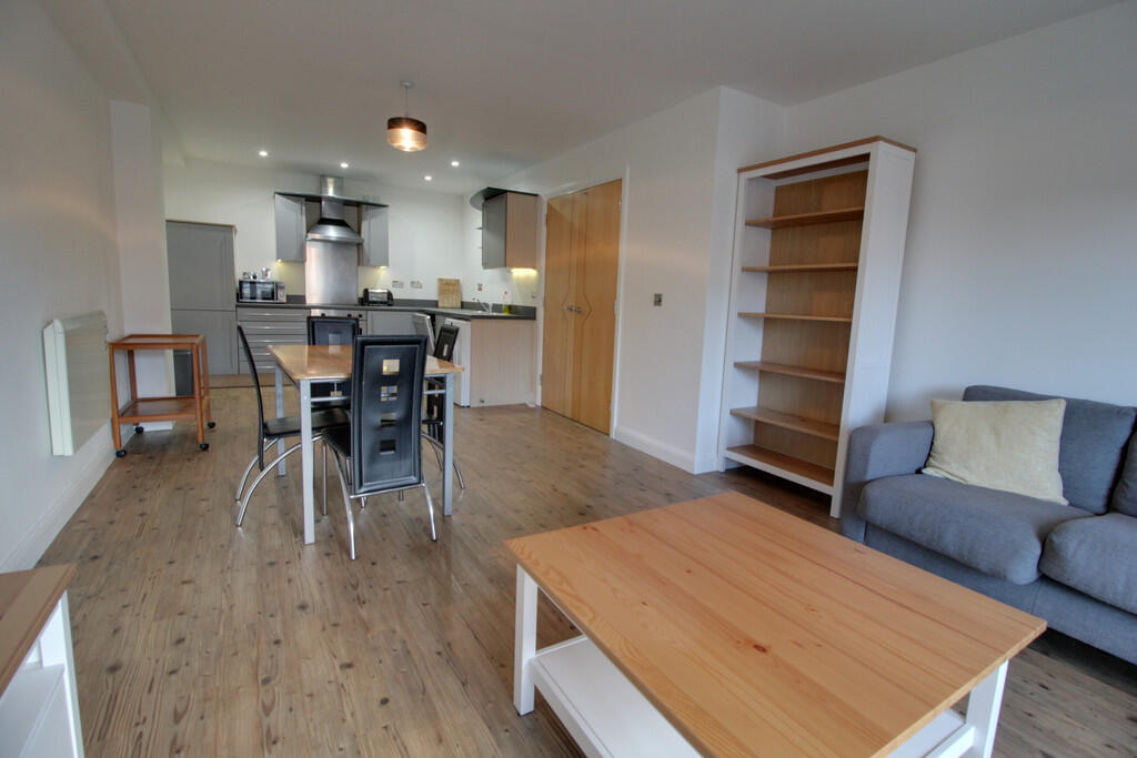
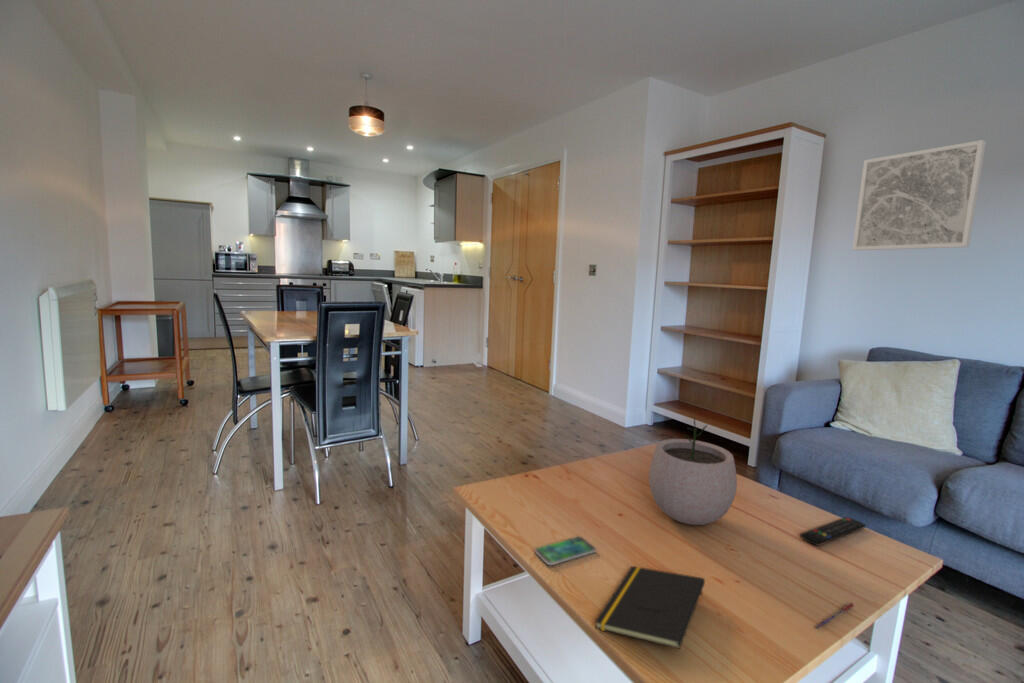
+ pen (834, 615)
+ wall art (913, 200)
+ remote control (834, 531)
+ plant pot (692, 469)
+ smartphone (565, 550)
+ notepad (652, 601)
